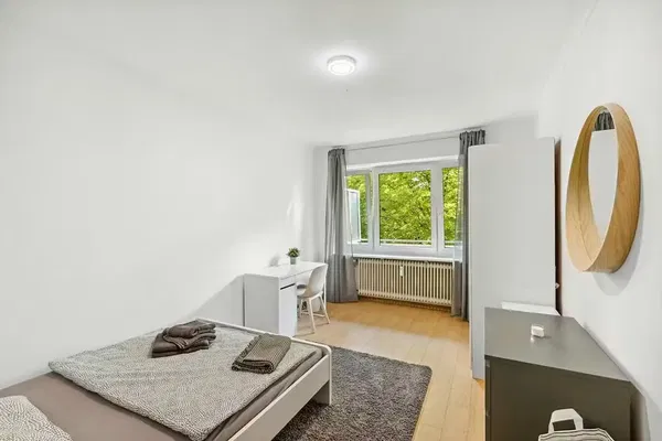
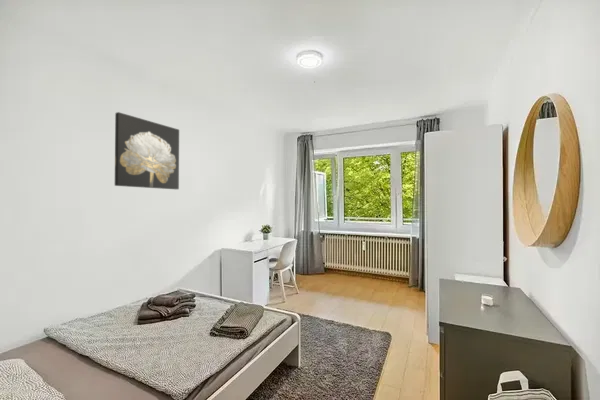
+ wall art (150, 154)
